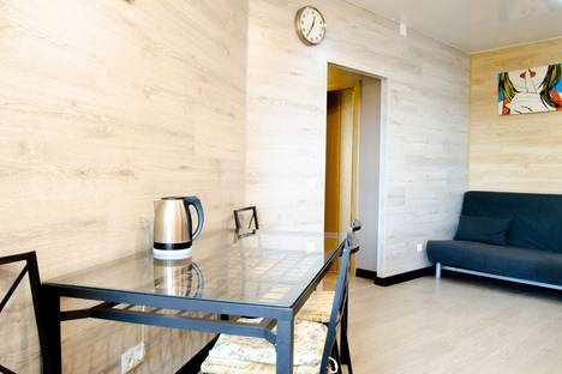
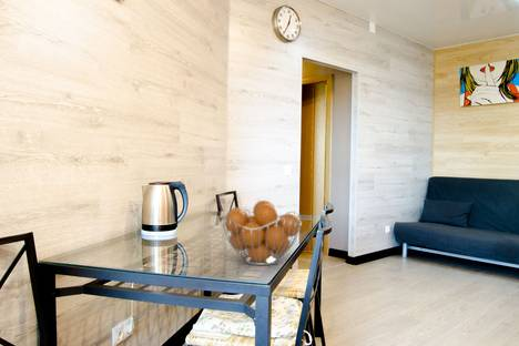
+ fruit basket (261, 231)
